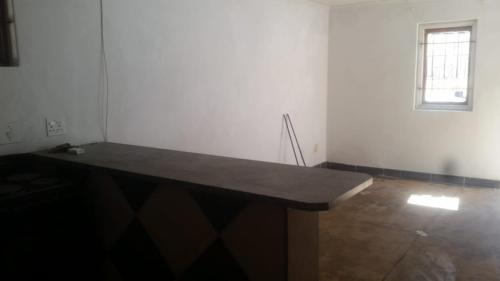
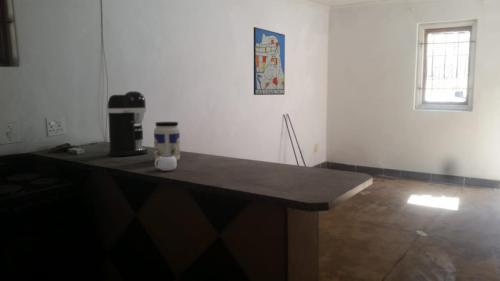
+ jar (167, 141)
+ wall art (270, 63)
+ mug (164, 158)
+ coffee maker (127, 122)
